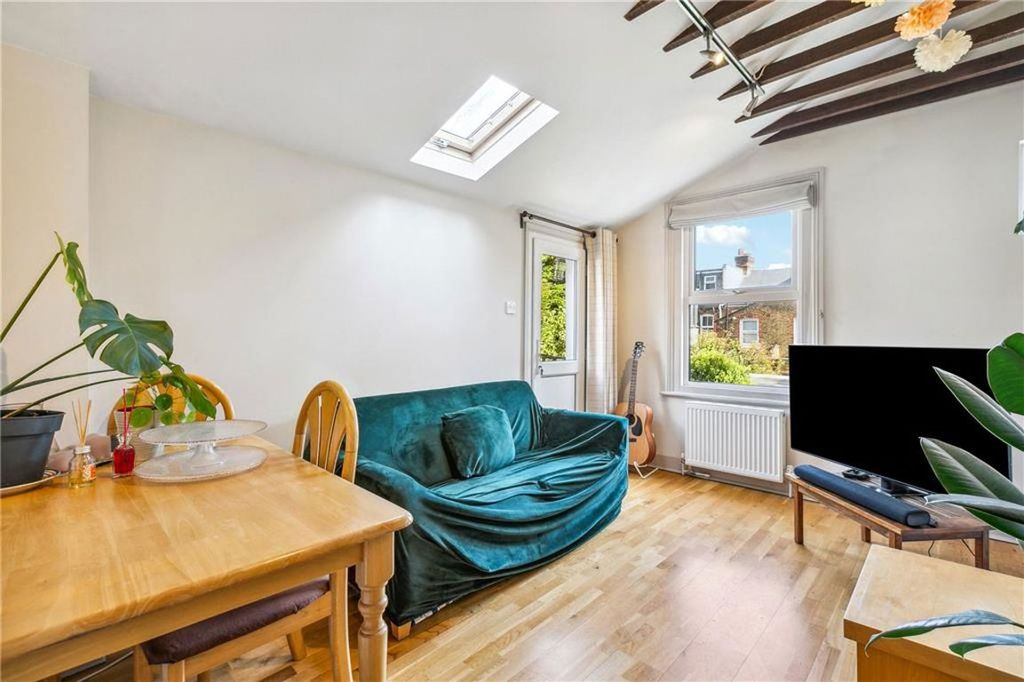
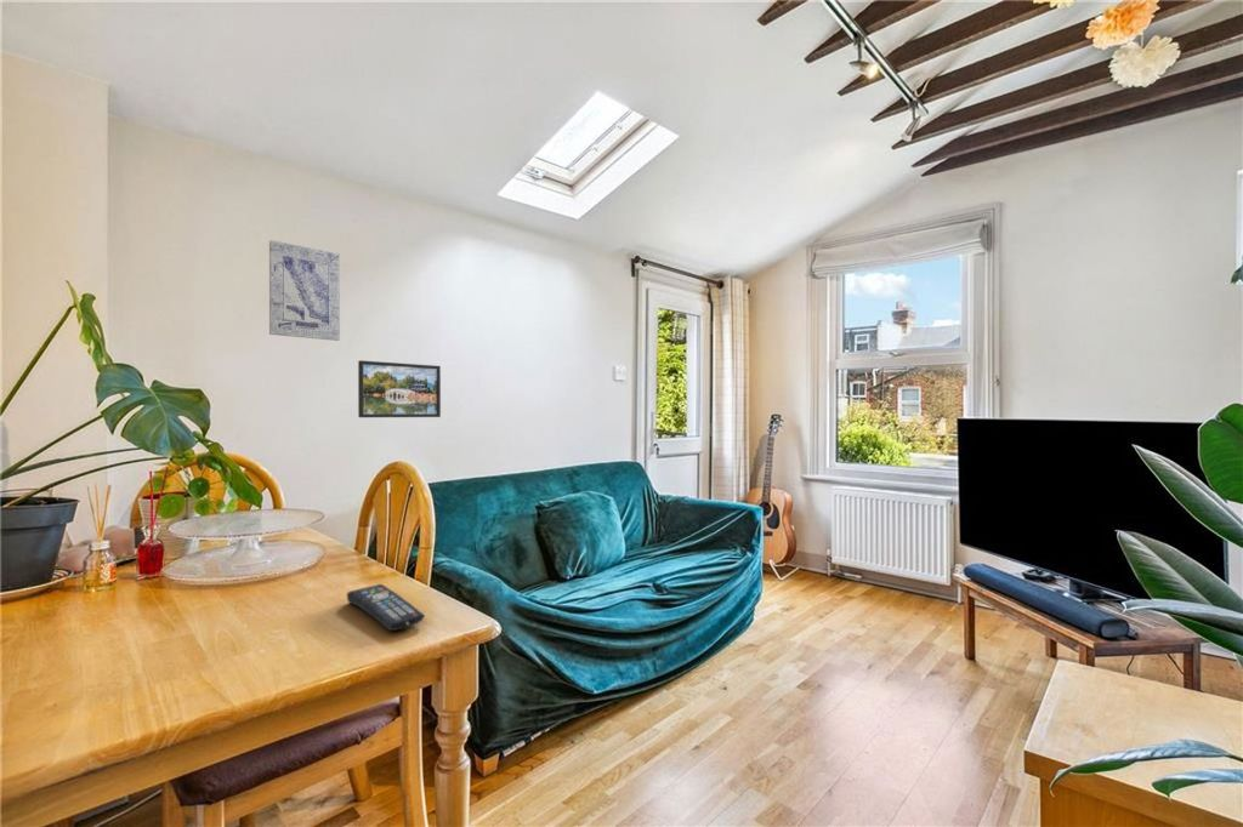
+ remote control (382, 605)
+ wall art (305, 292)
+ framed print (401, 389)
